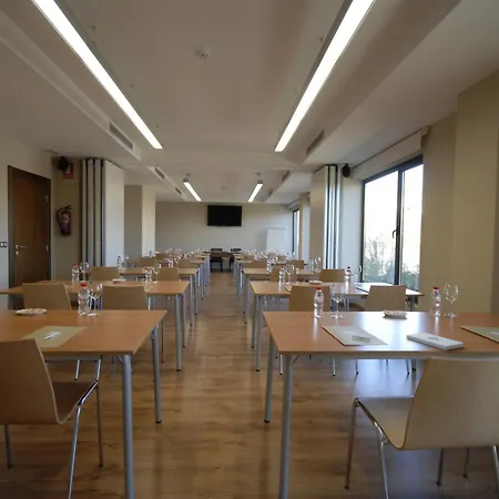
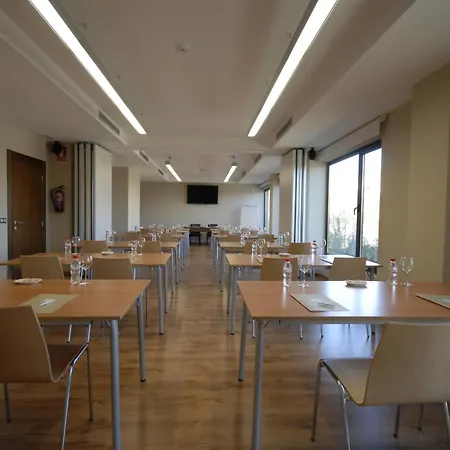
- notepad (434, 340)
